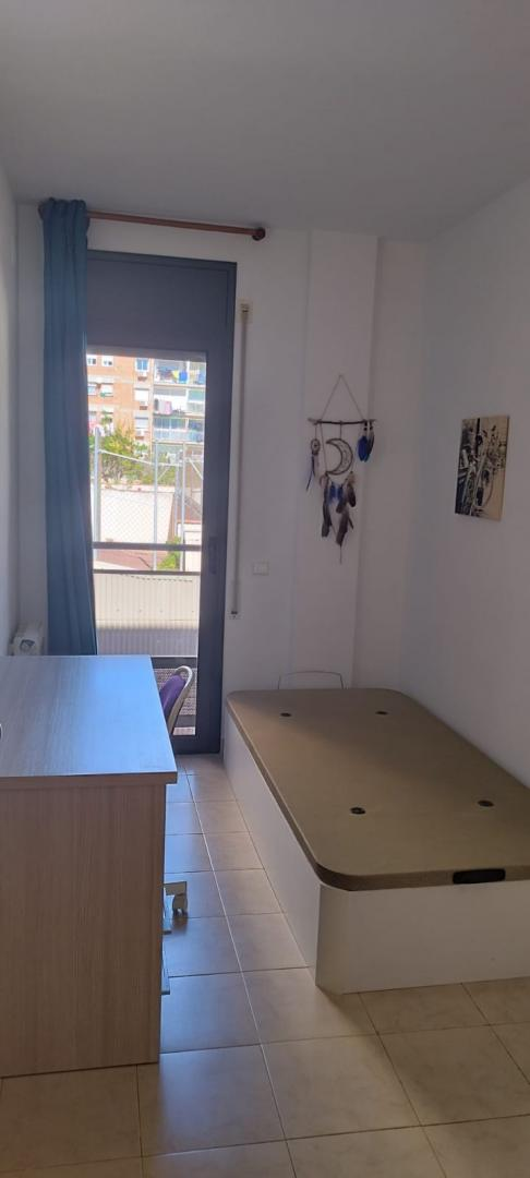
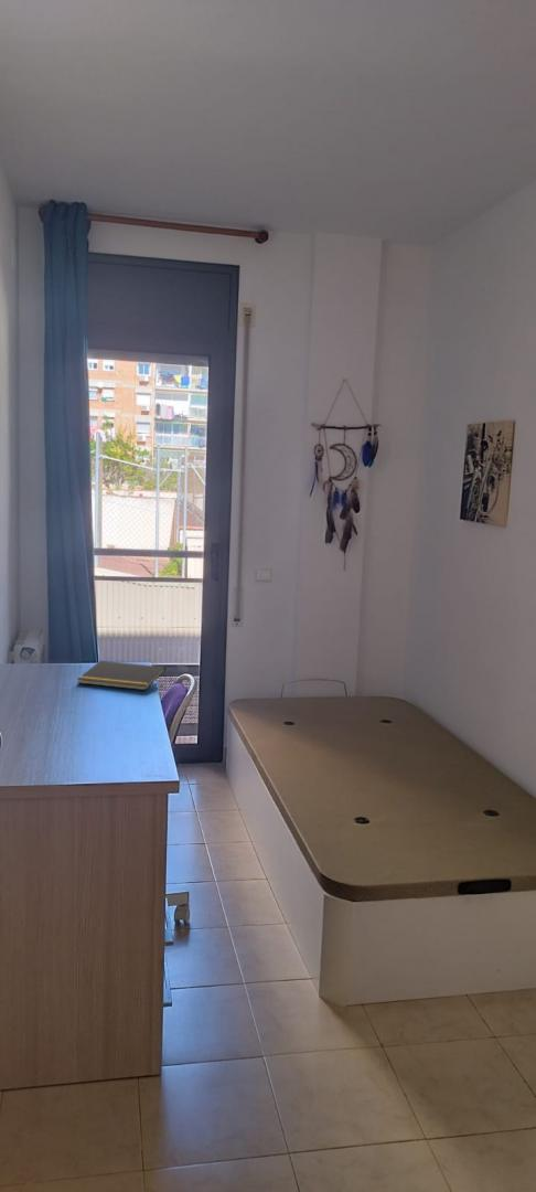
+ notepad (121, 674)
